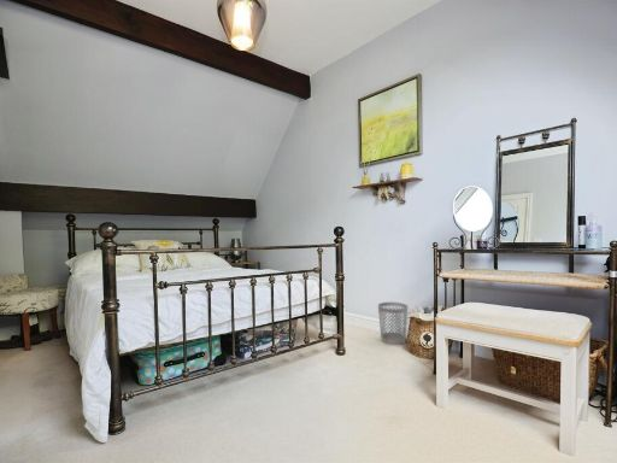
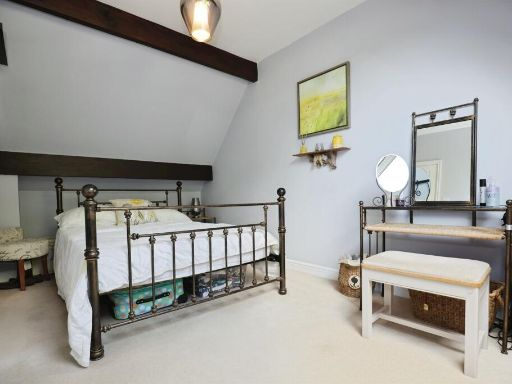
- wastebasket (393, 323)
